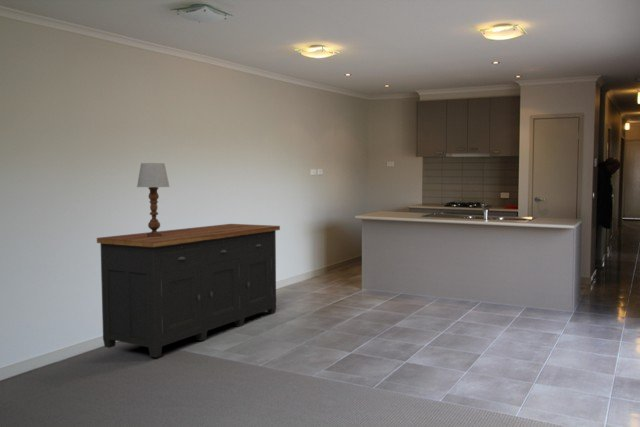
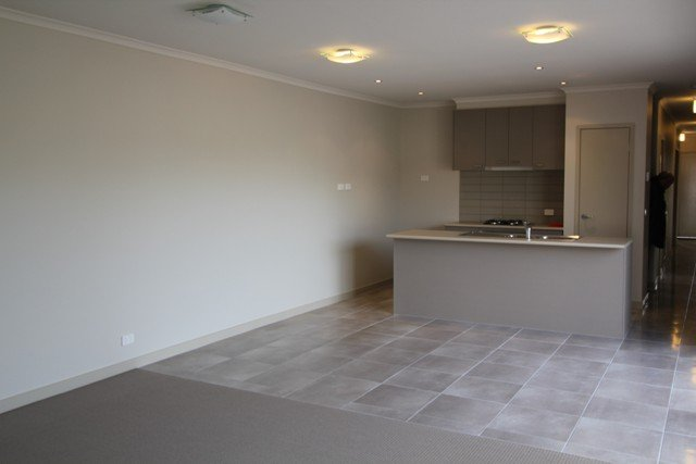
- table lamp (153, 199)
- sideboard (199, 280)
